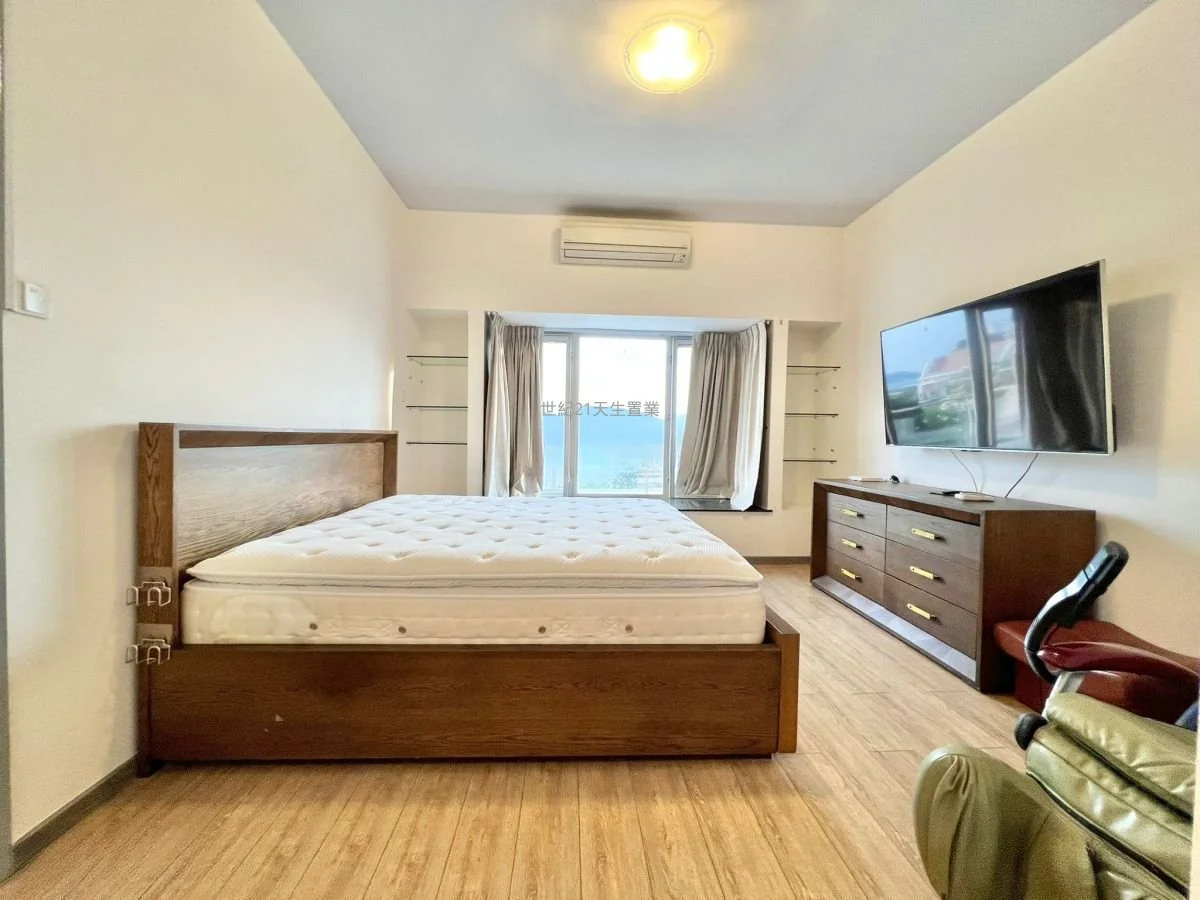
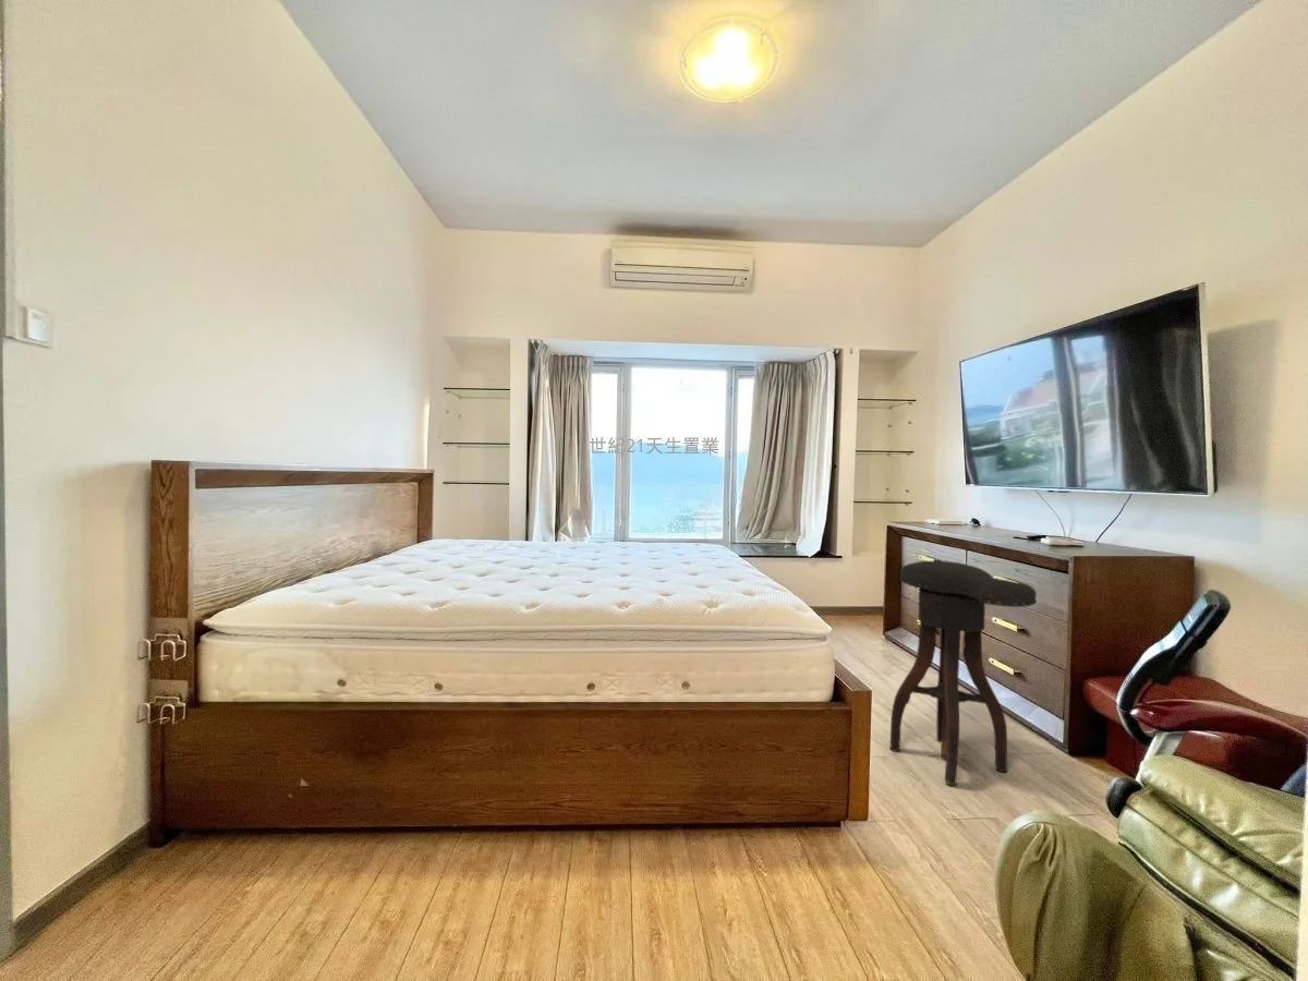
+ stool (957, 666)
